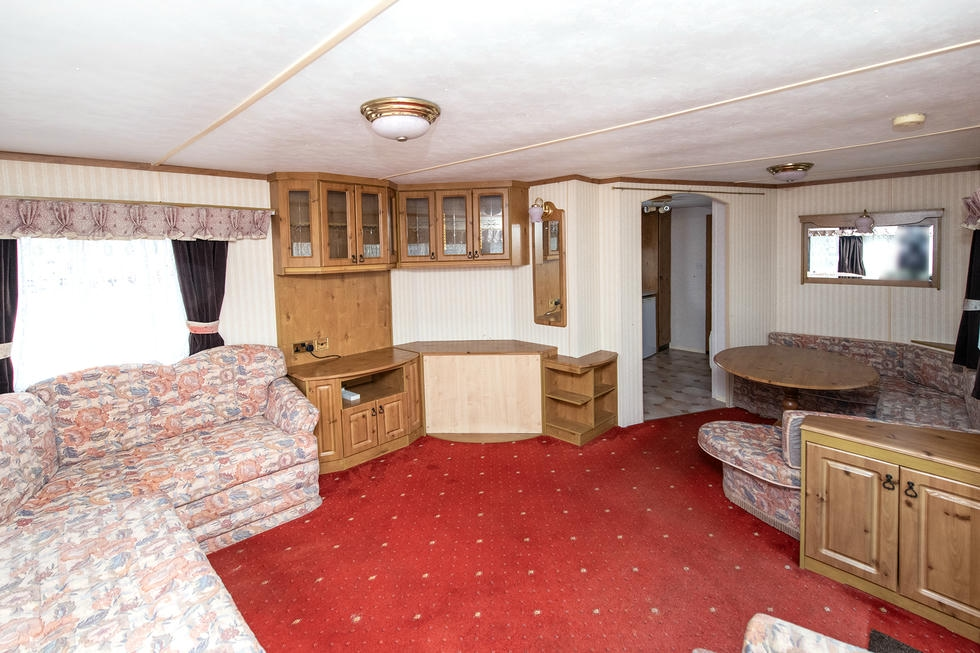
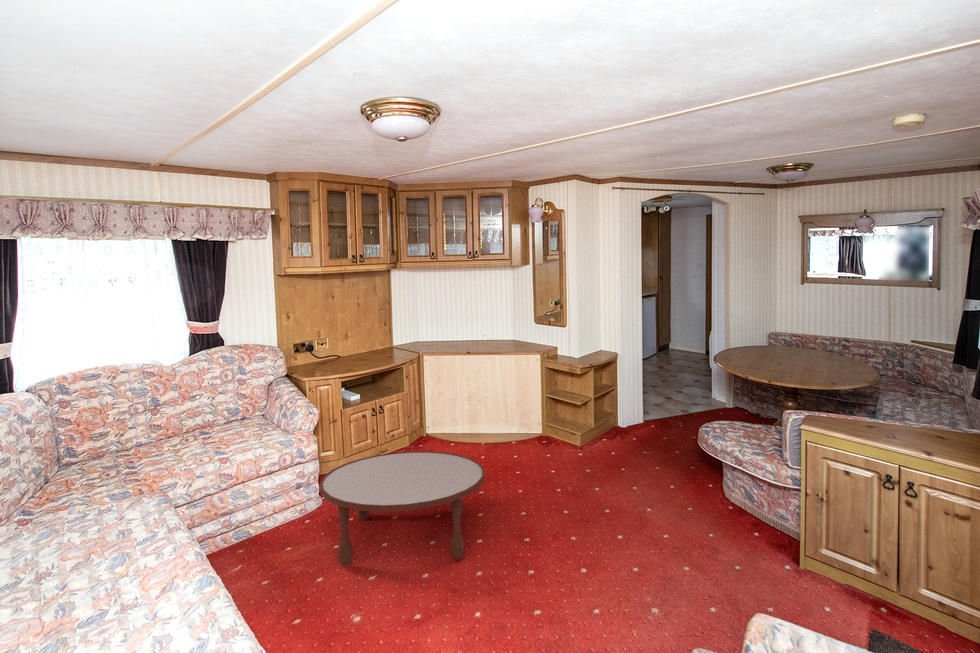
+ coffee table (405, 506)
